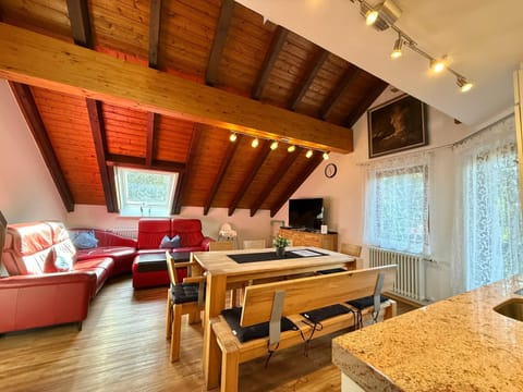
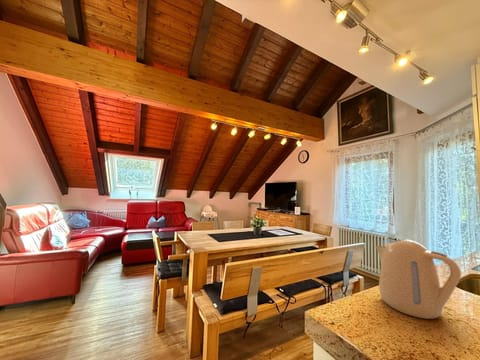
+ kettle (411, 273)
